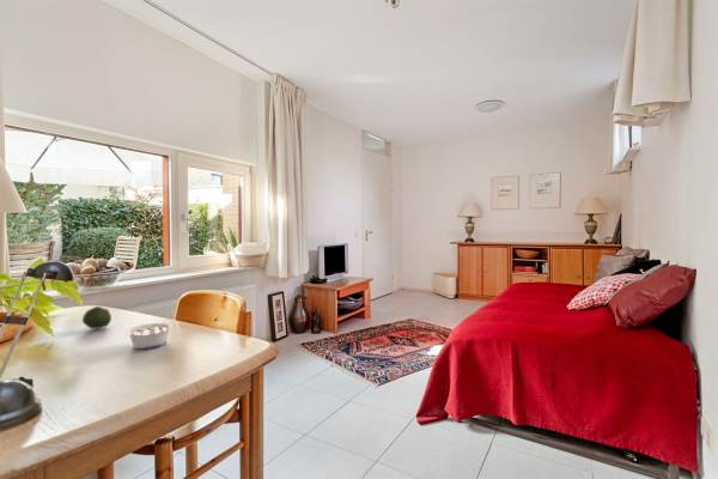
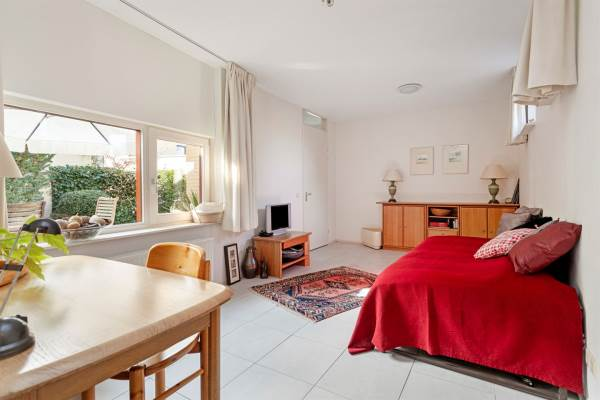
- legume (150, 334)
- fruit (97, 317)
